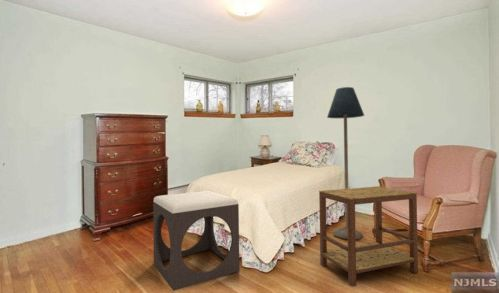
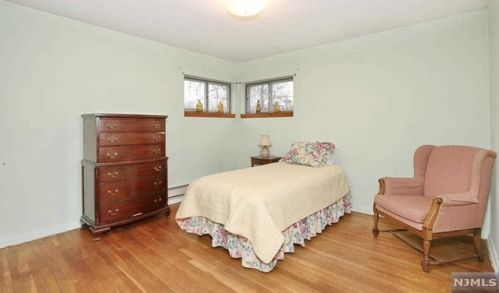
- side table (376, 229)
- footstool (190, 226)
- floor lamp (346, 161)
